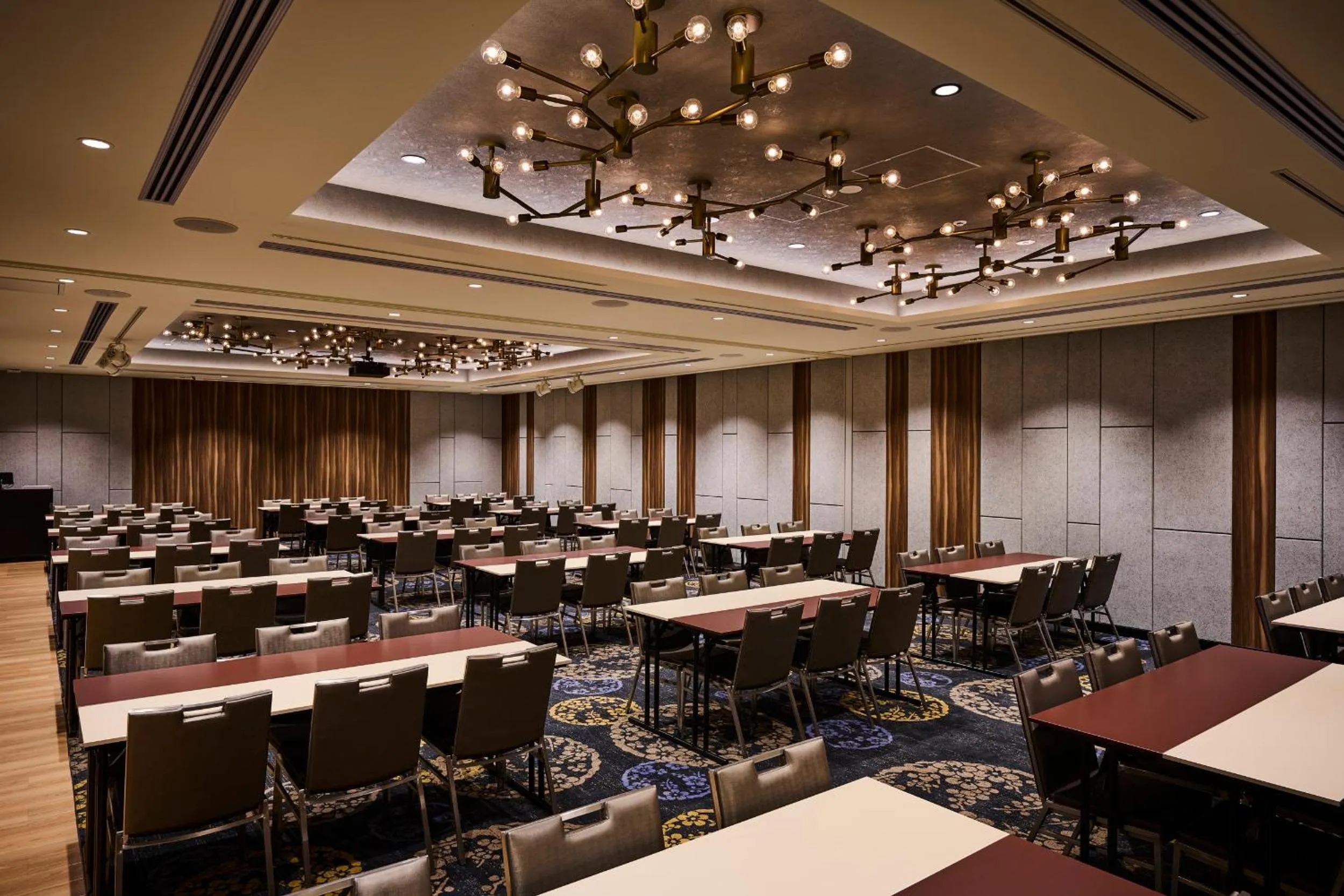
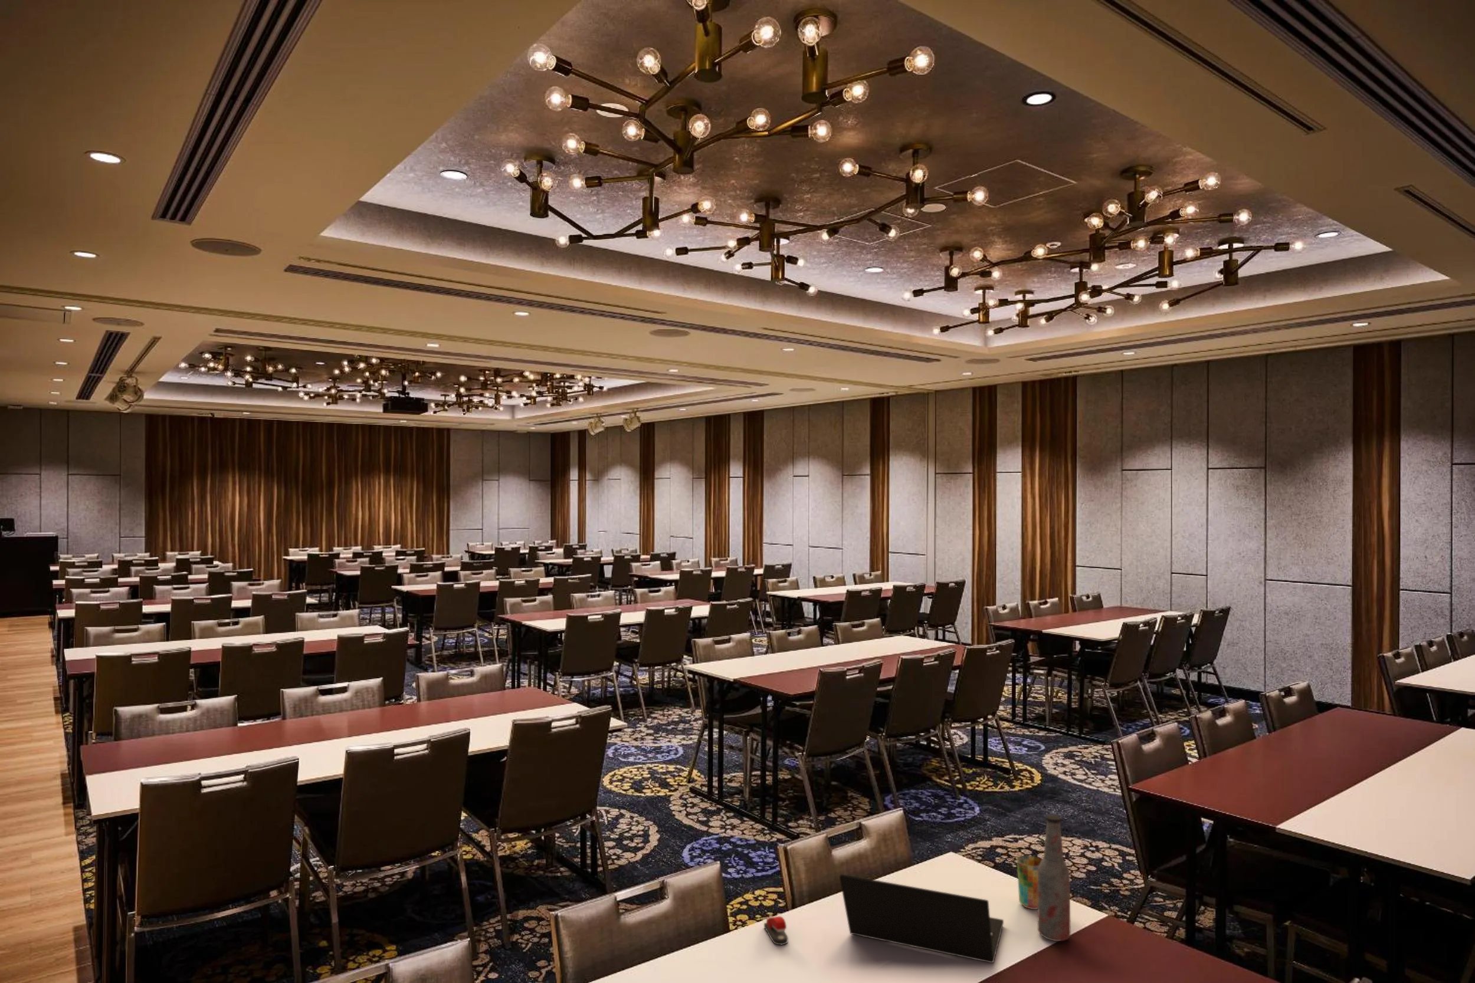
+ stapler (776, 925)
+ laptop (924, 900)
+ cup (1031, 883)
+ bottle (1054, 877)
